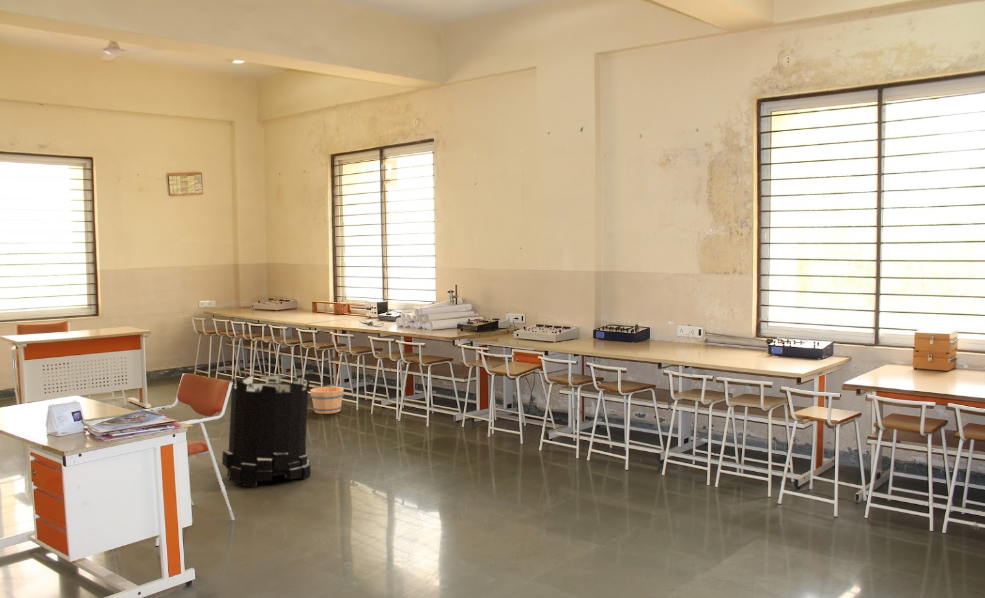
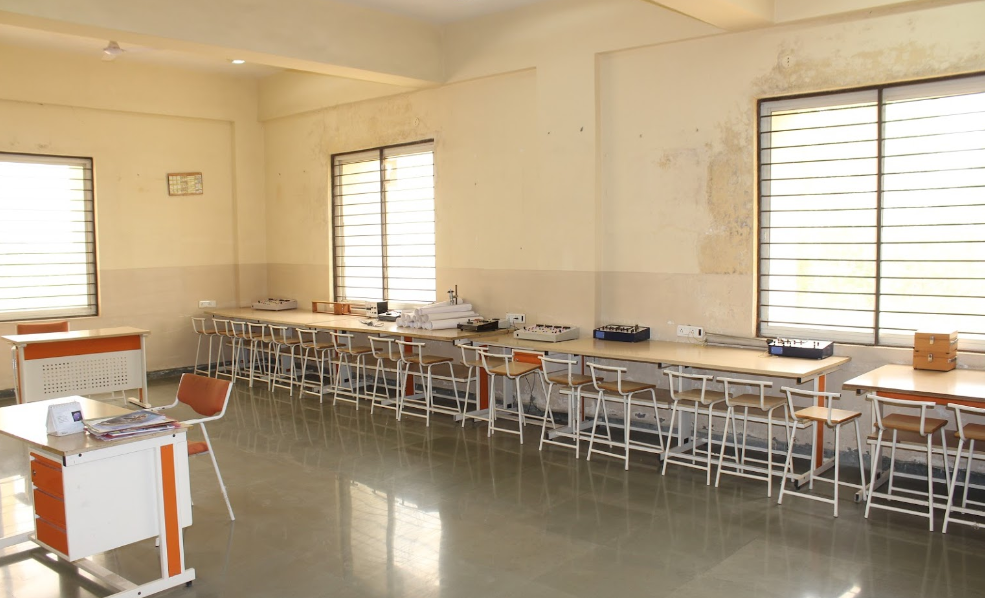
- bucket (327, 400)
- trash can (266, 425)
